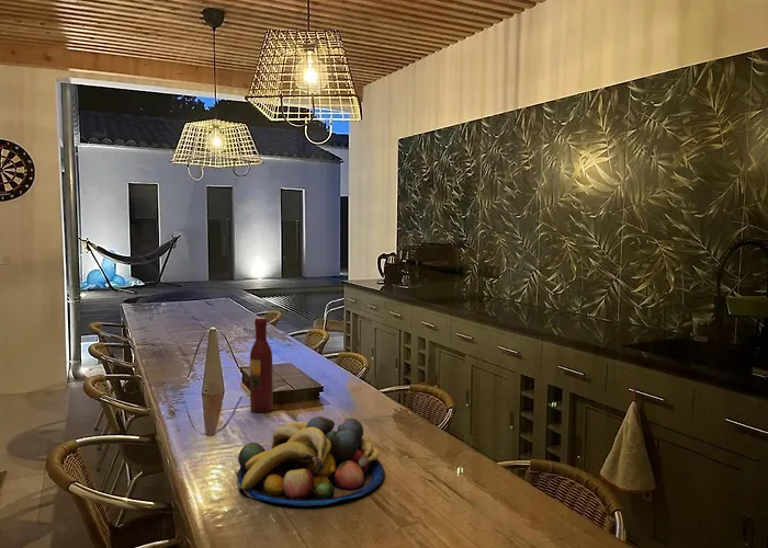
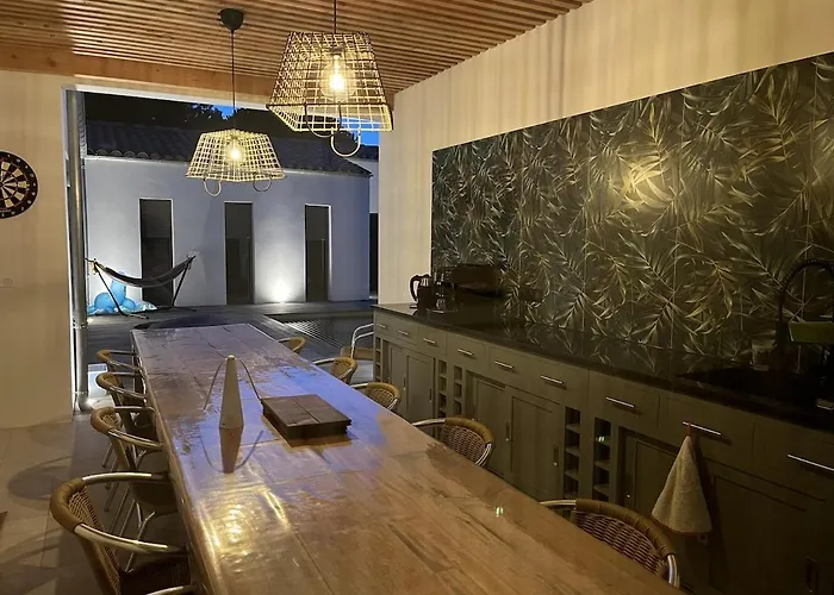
- fruit bowl (312, 448)
- wine bottle (261, 364)
